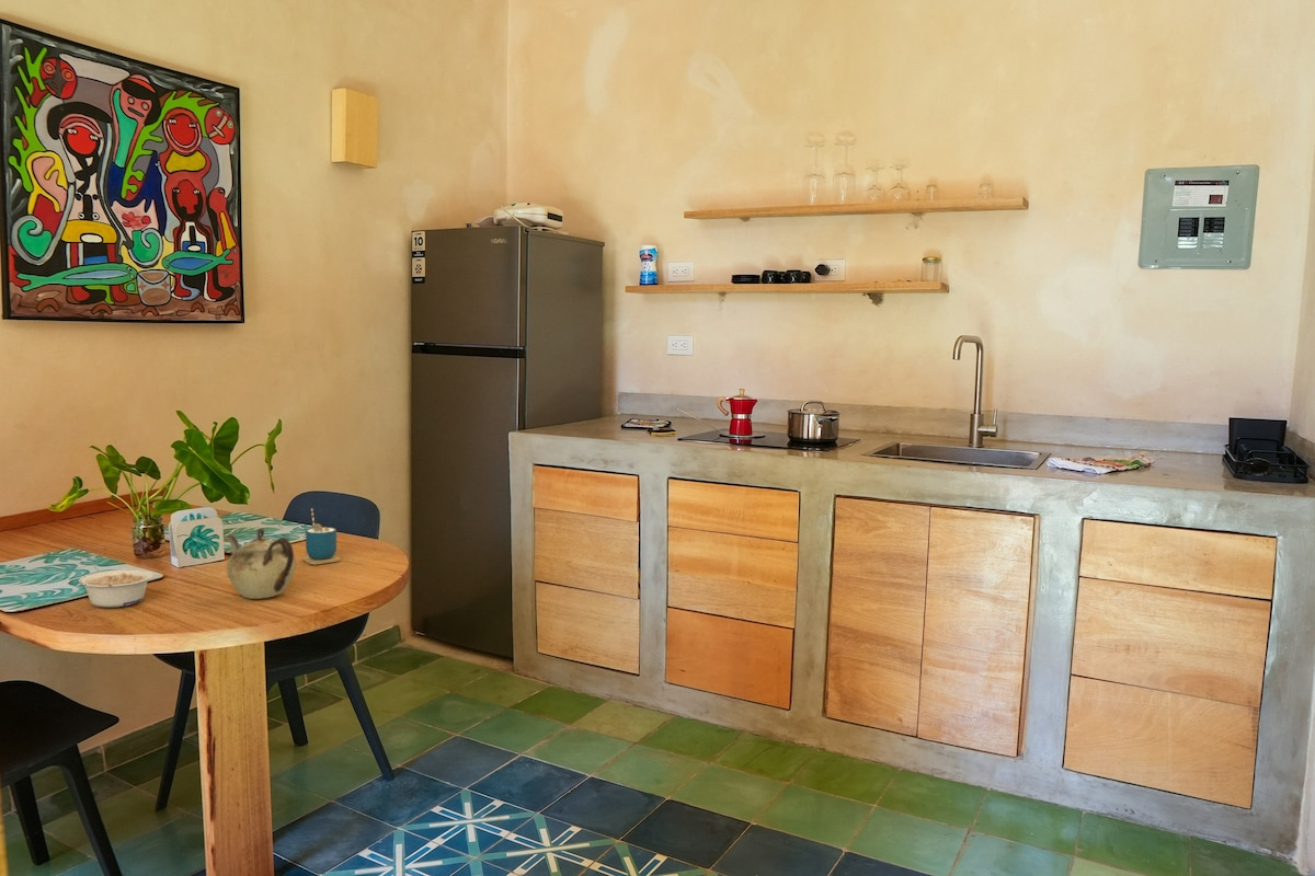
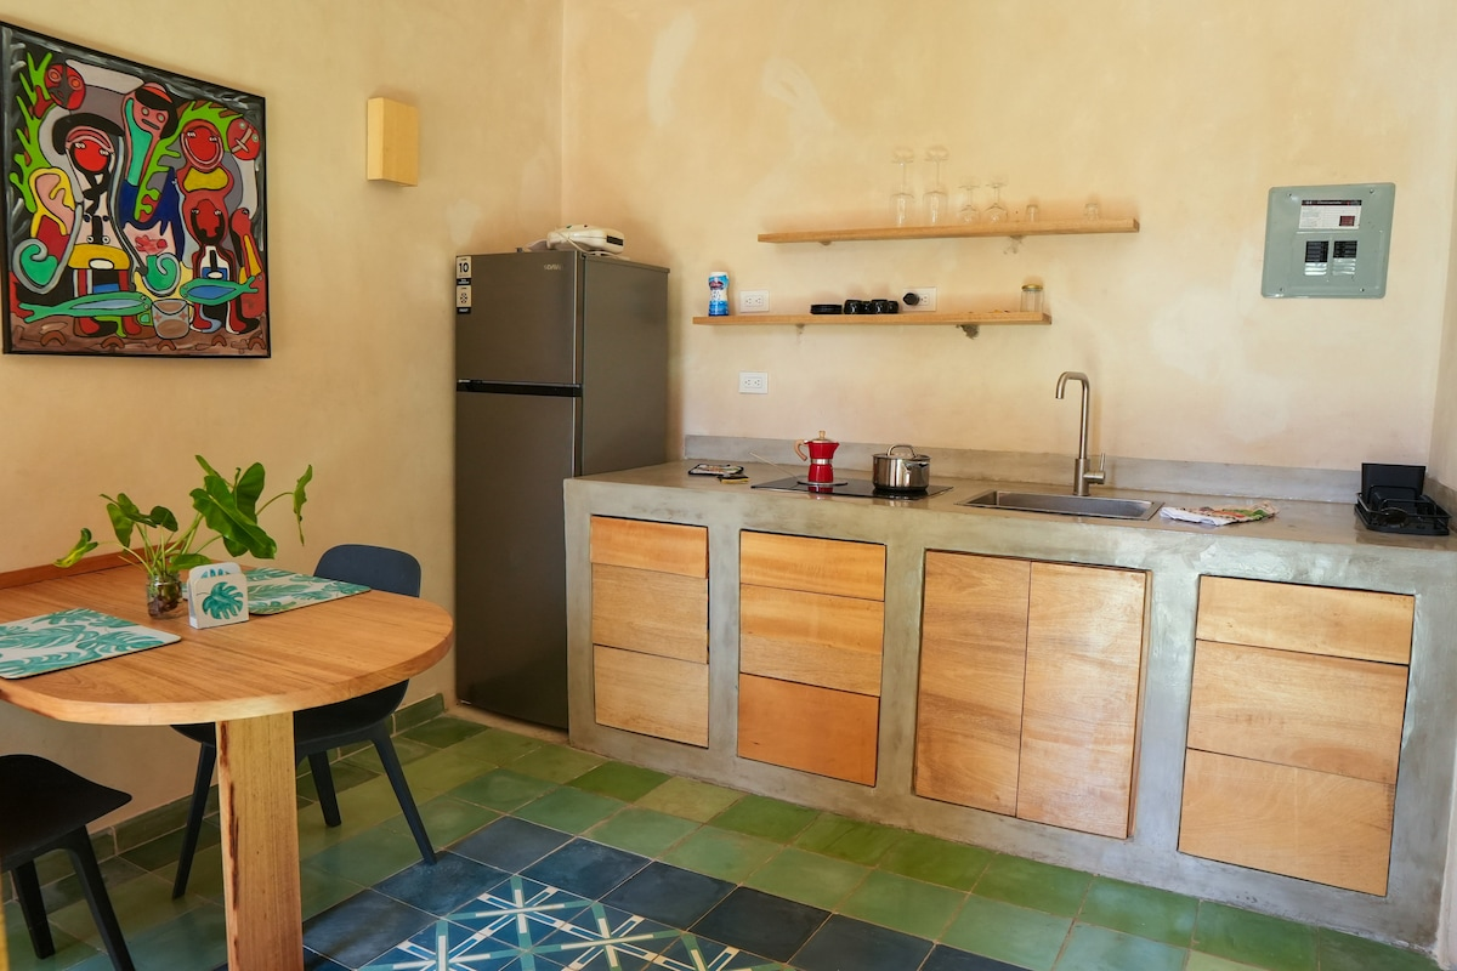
- cup (321, 534)
- legume (117, 587)
- teapot (258, 561)
